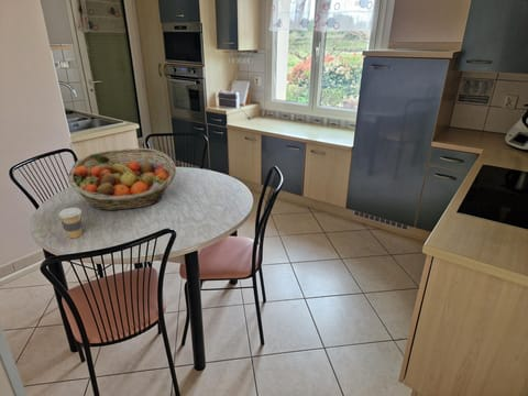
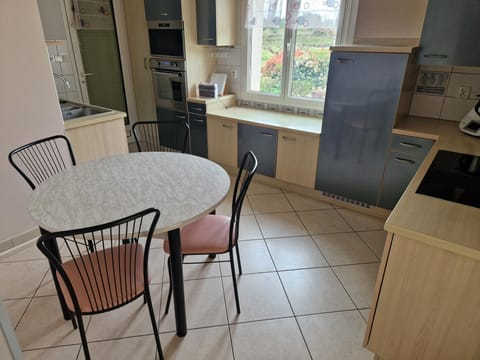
- fruit basket (124, 178)
- coffee cup (72, 222)
